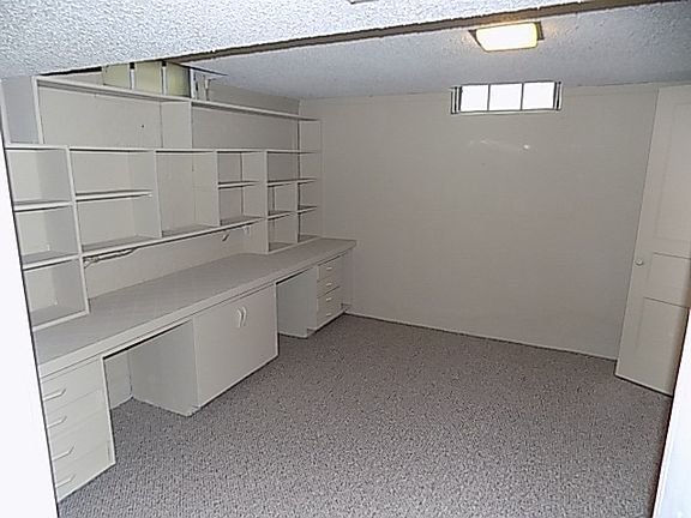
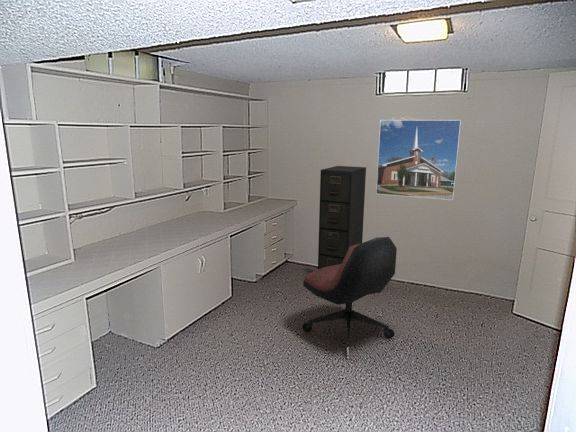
+ filing cabinet (341, 225)
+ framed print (416, 159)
+ office chair (346, 283)
